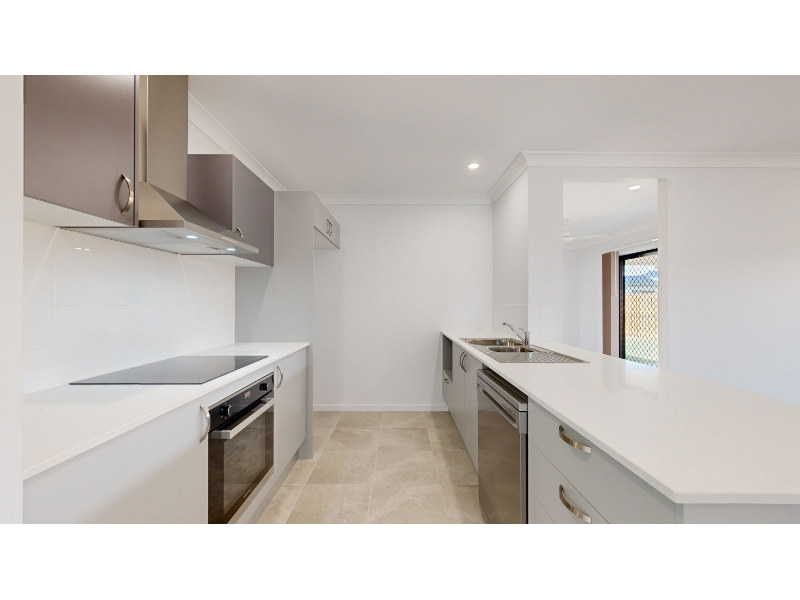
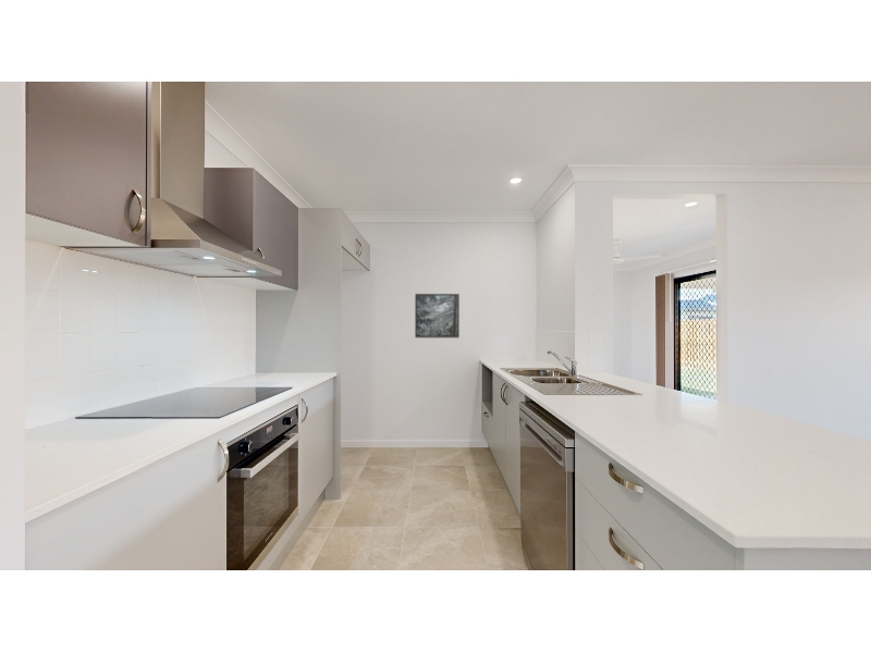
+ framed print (437, 316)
